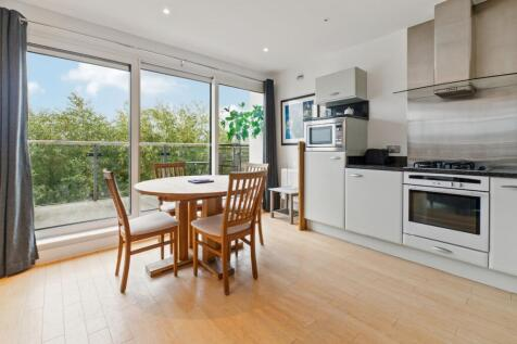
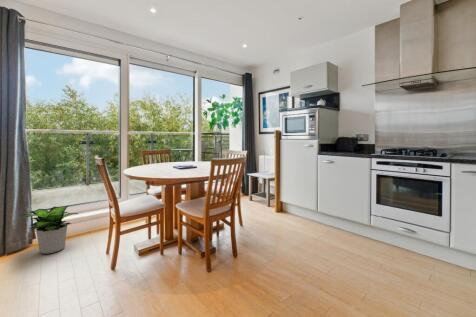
+ potted plant (53, 229)
